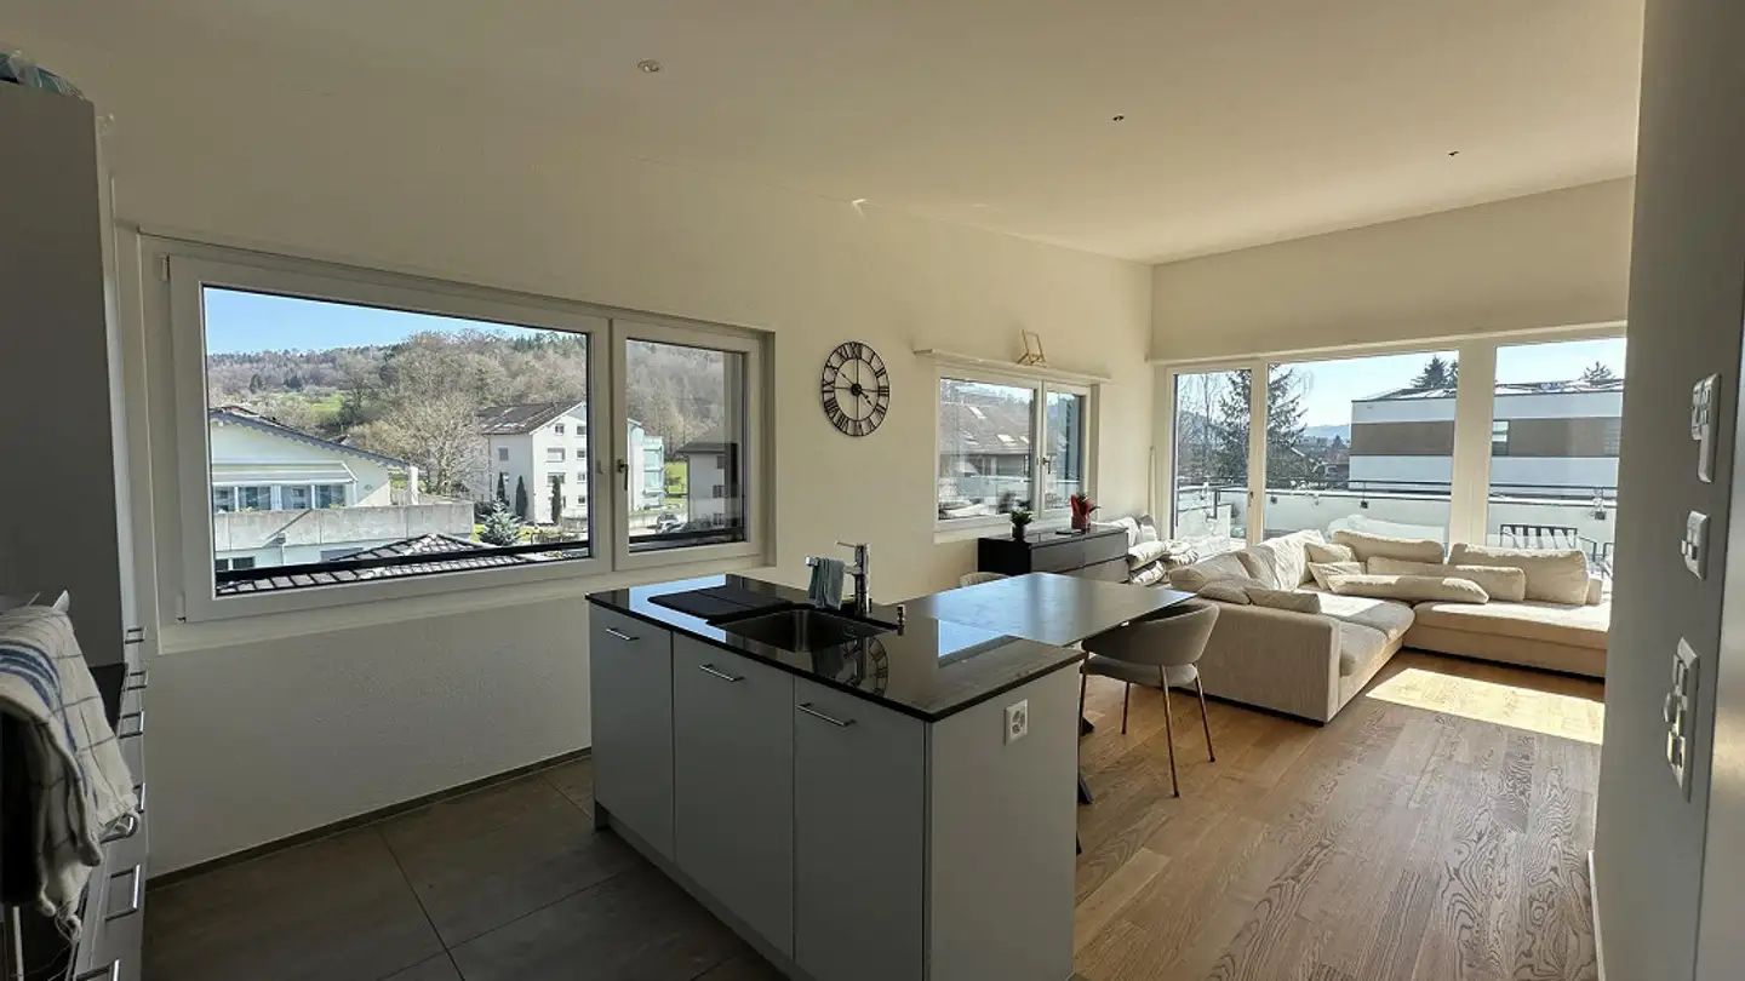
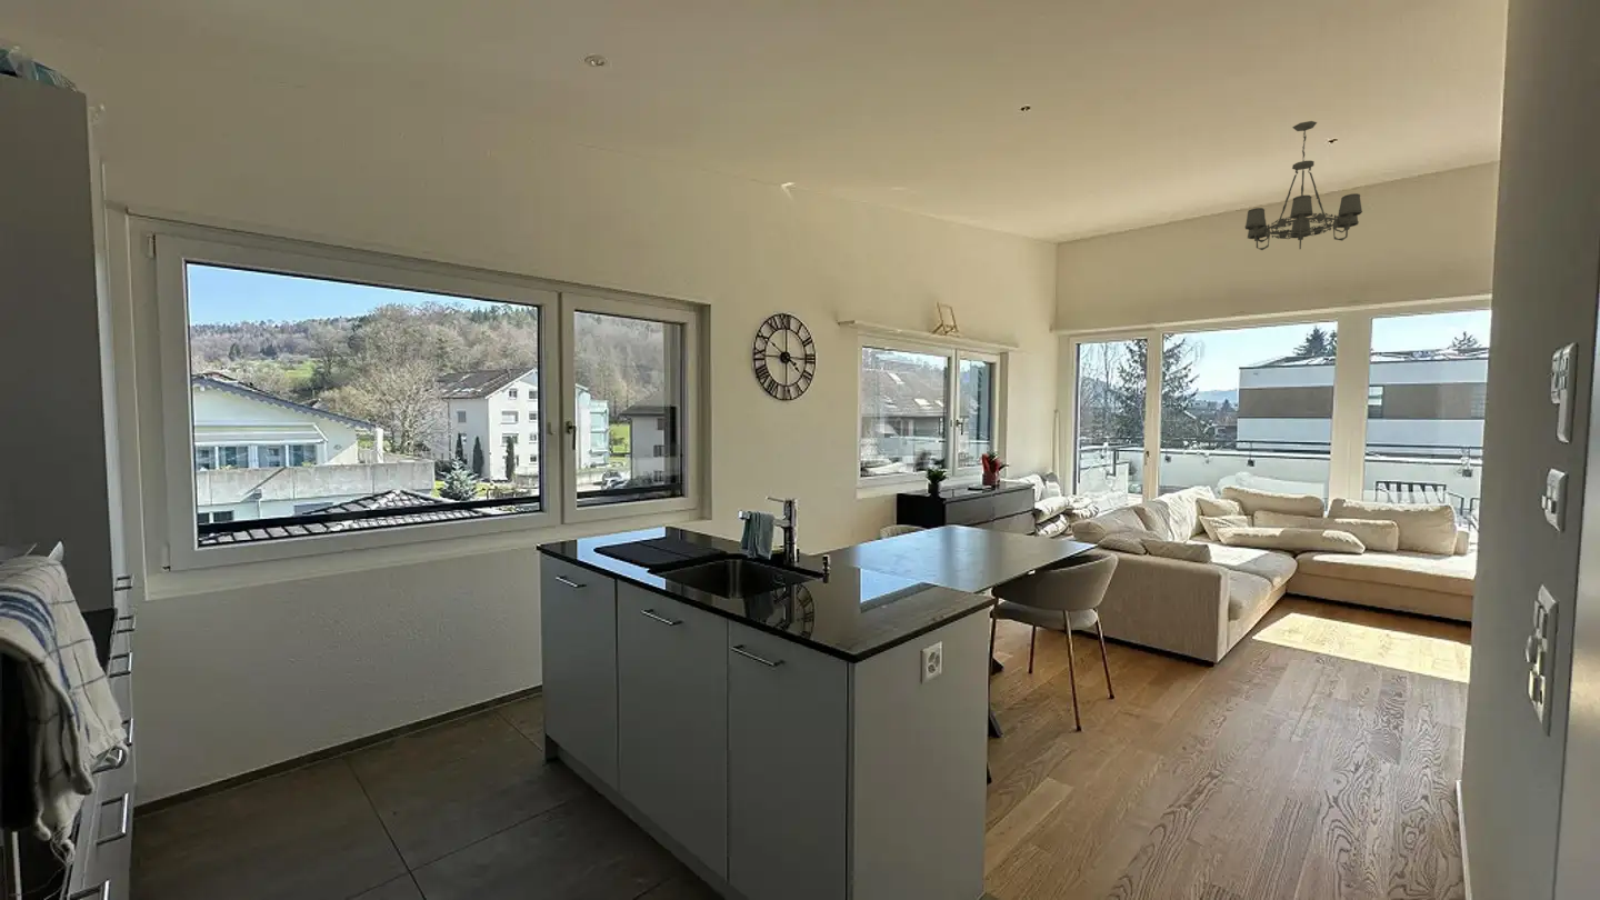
+ chandelier (1302, 183)
